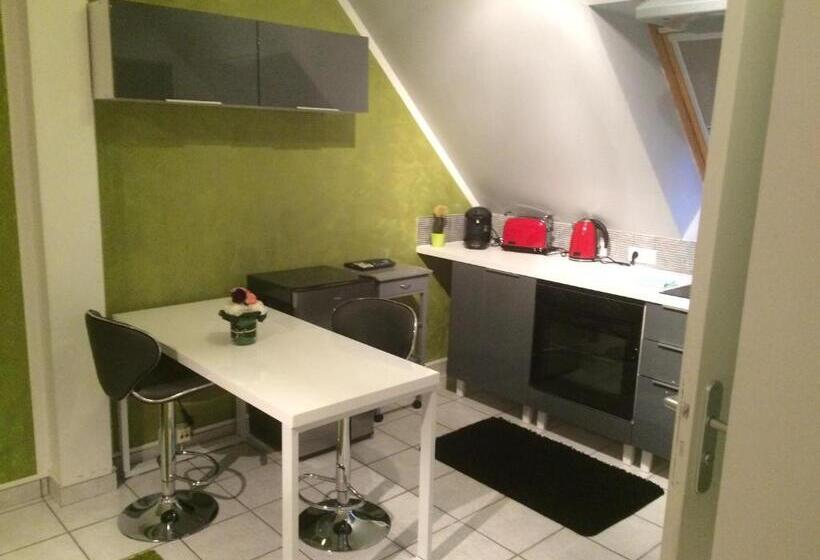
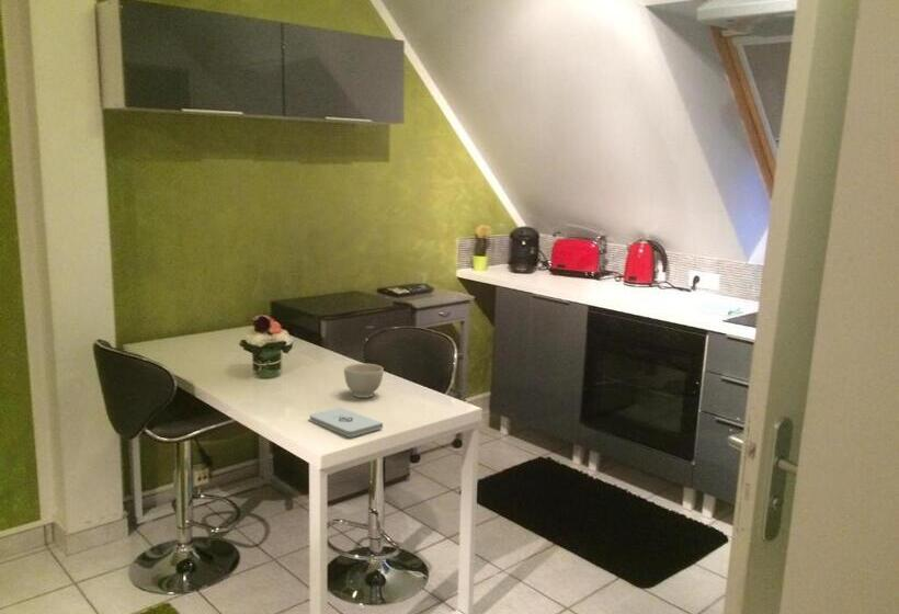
+ bowl (363, 380)
+ notepad (344, 421)
